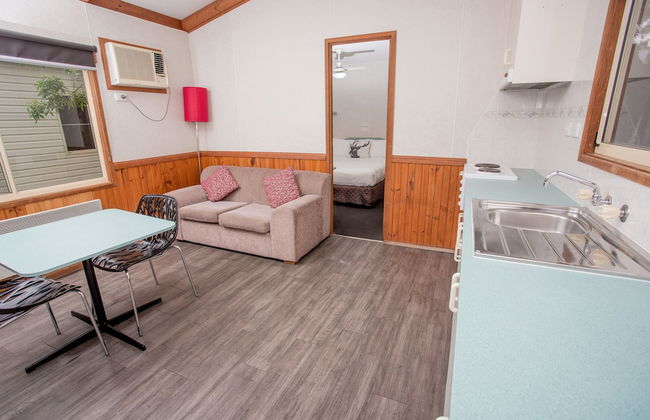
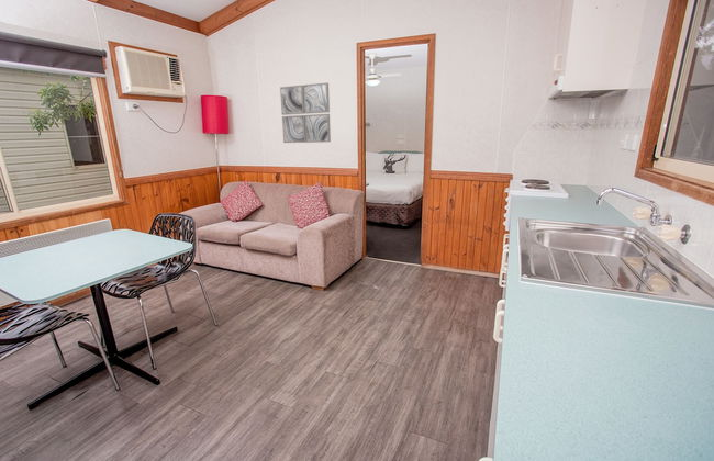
+ wall art (304, 113)
